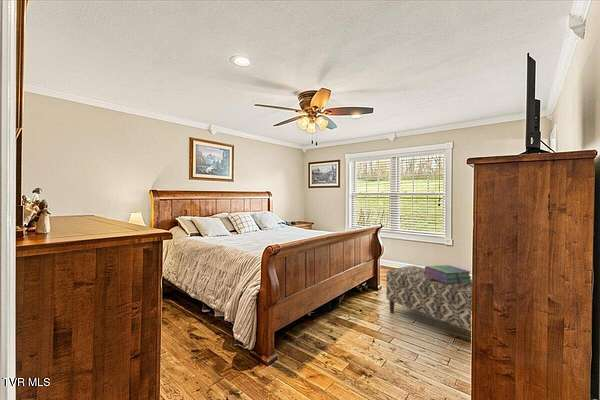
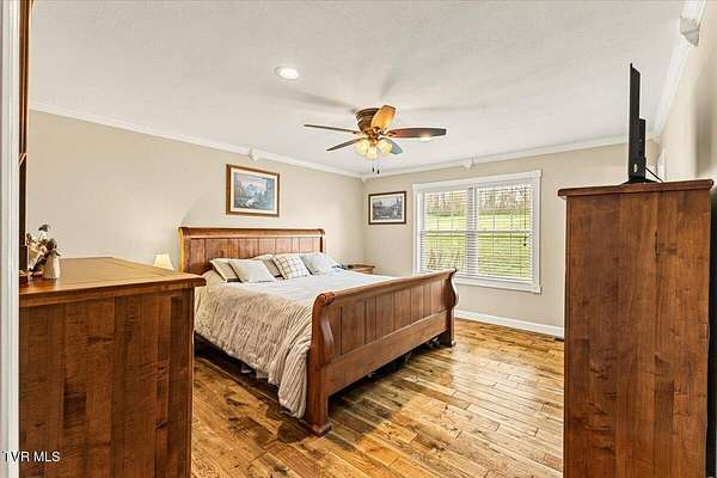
- stack of books (446, 274)
- bench (440, 301)
